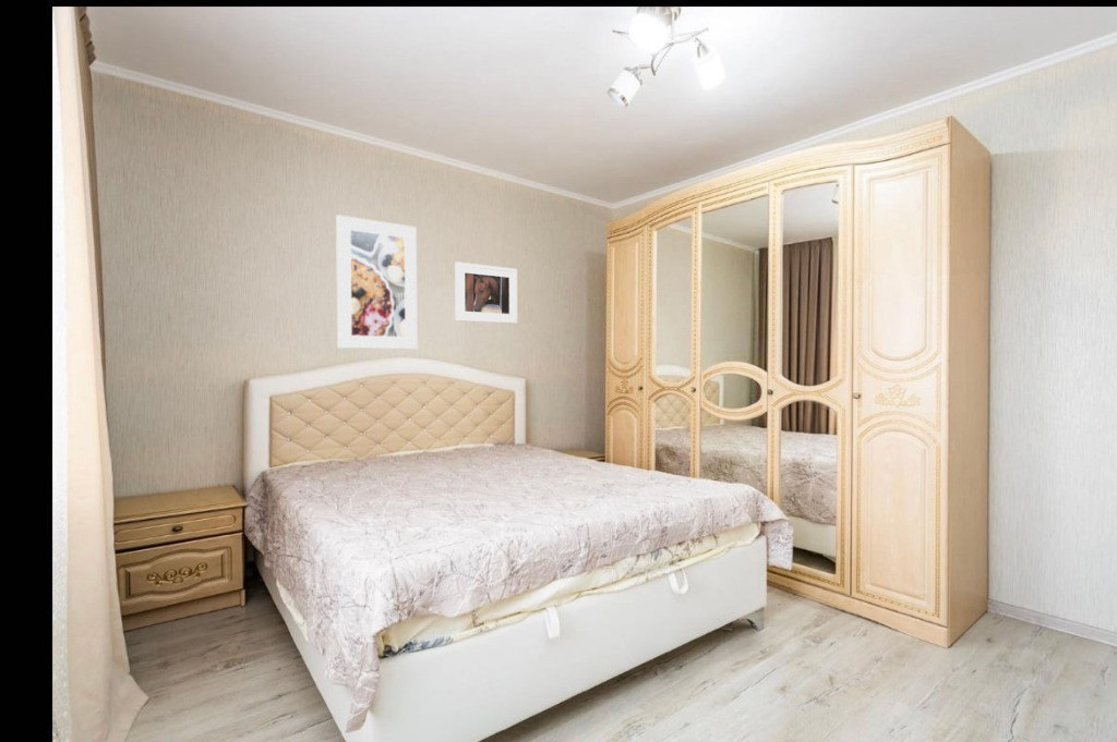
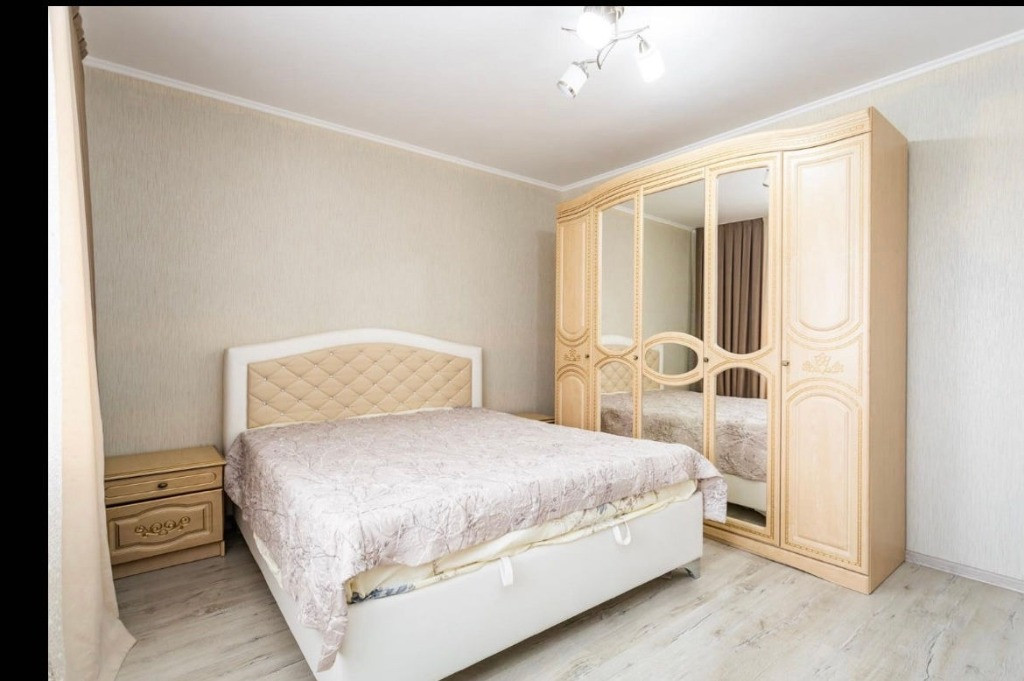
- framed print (487, 293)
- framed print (377, 284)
